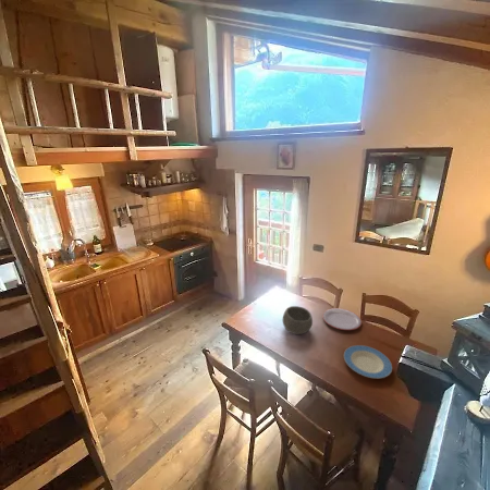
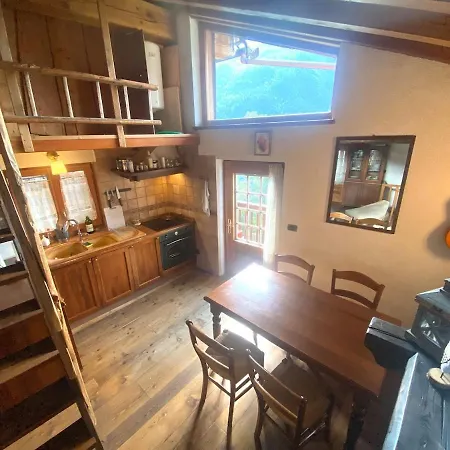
- bowl (297, 320)
- plate (341, 319)
- plate (366, 363)
